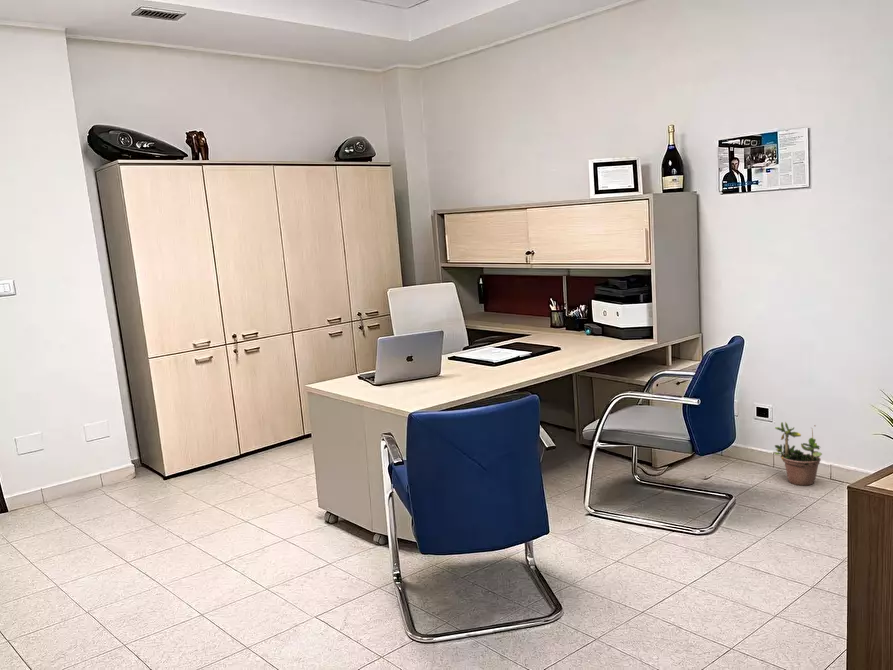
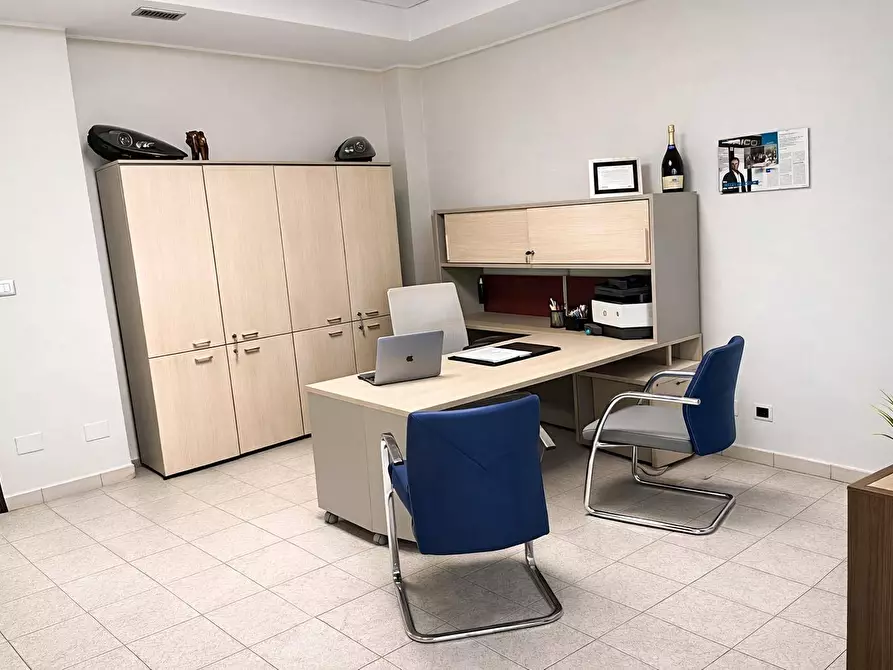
- potted plant (799, 450)
